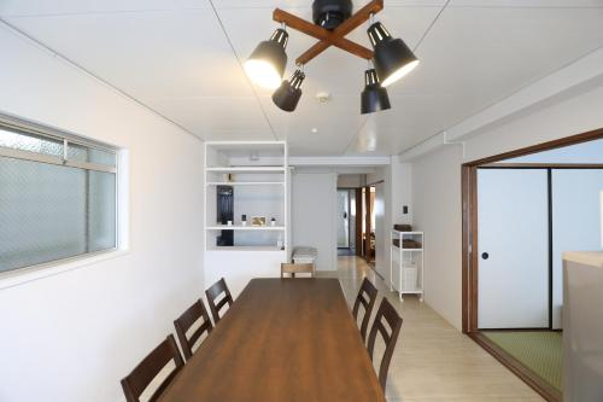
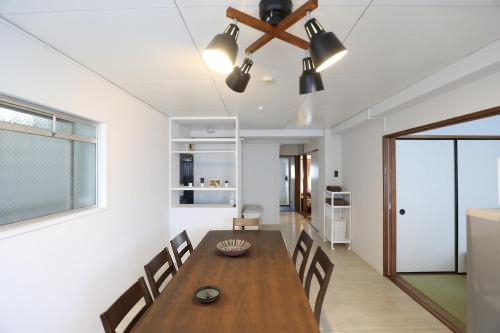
+ serving bowl (233, 248)
+ saucer (207, 294)
